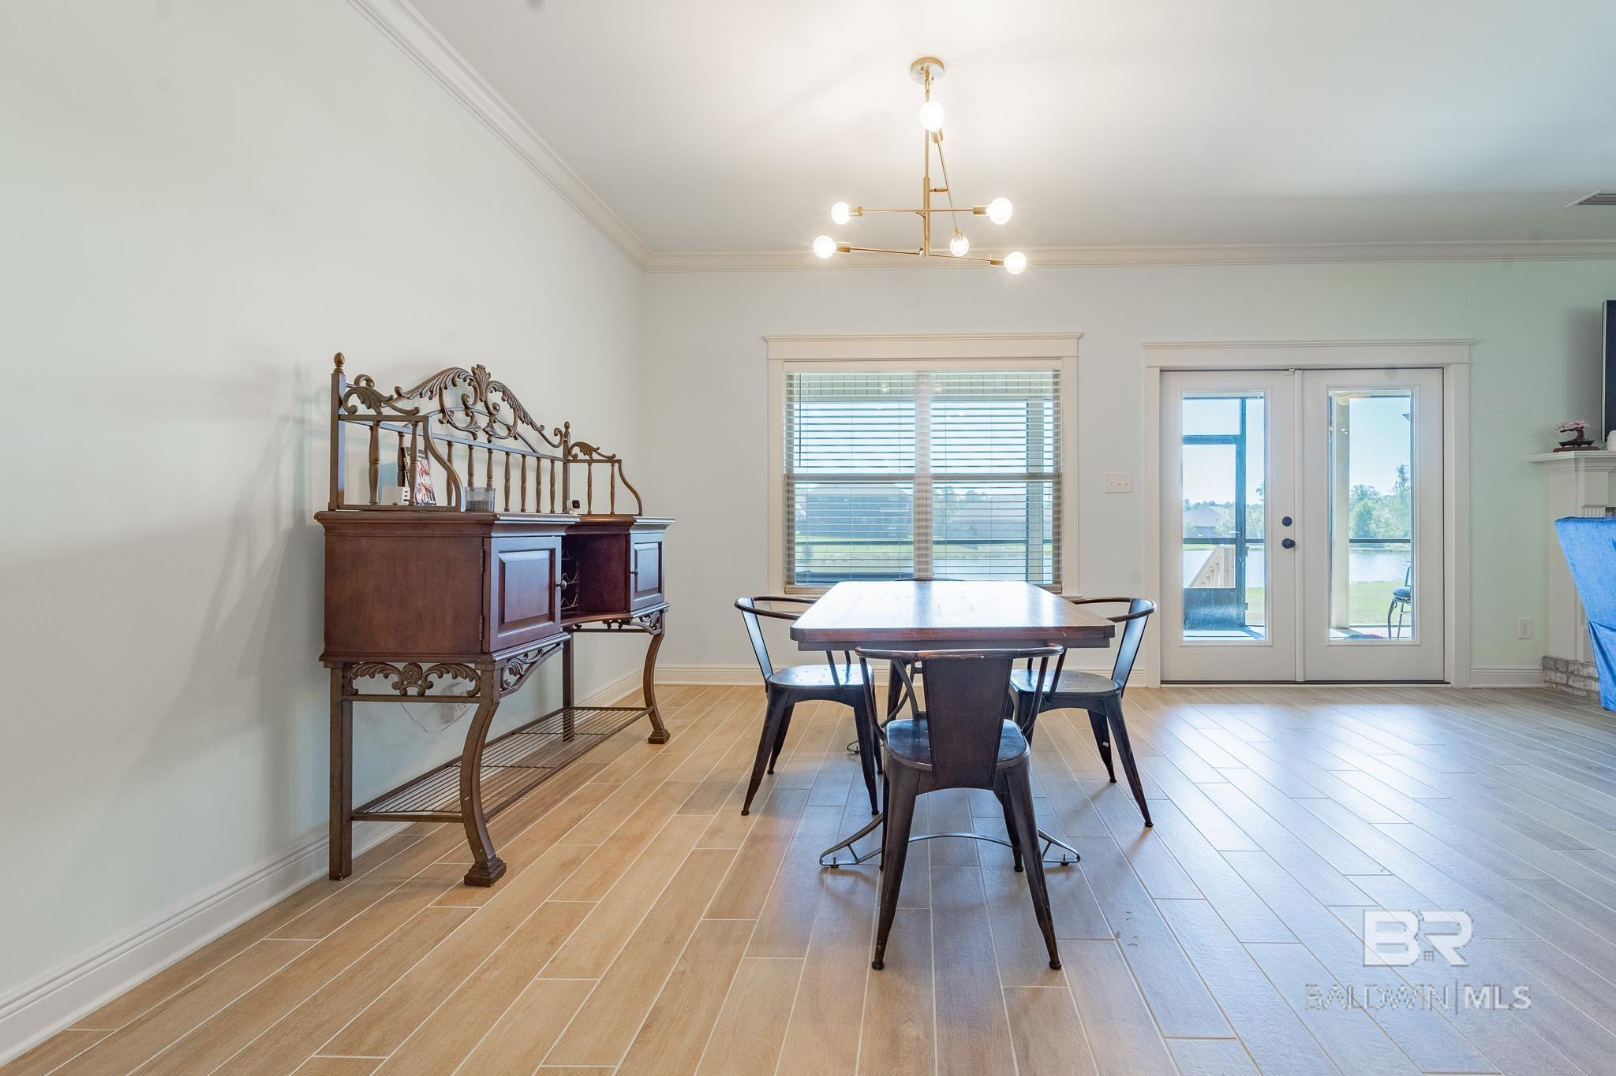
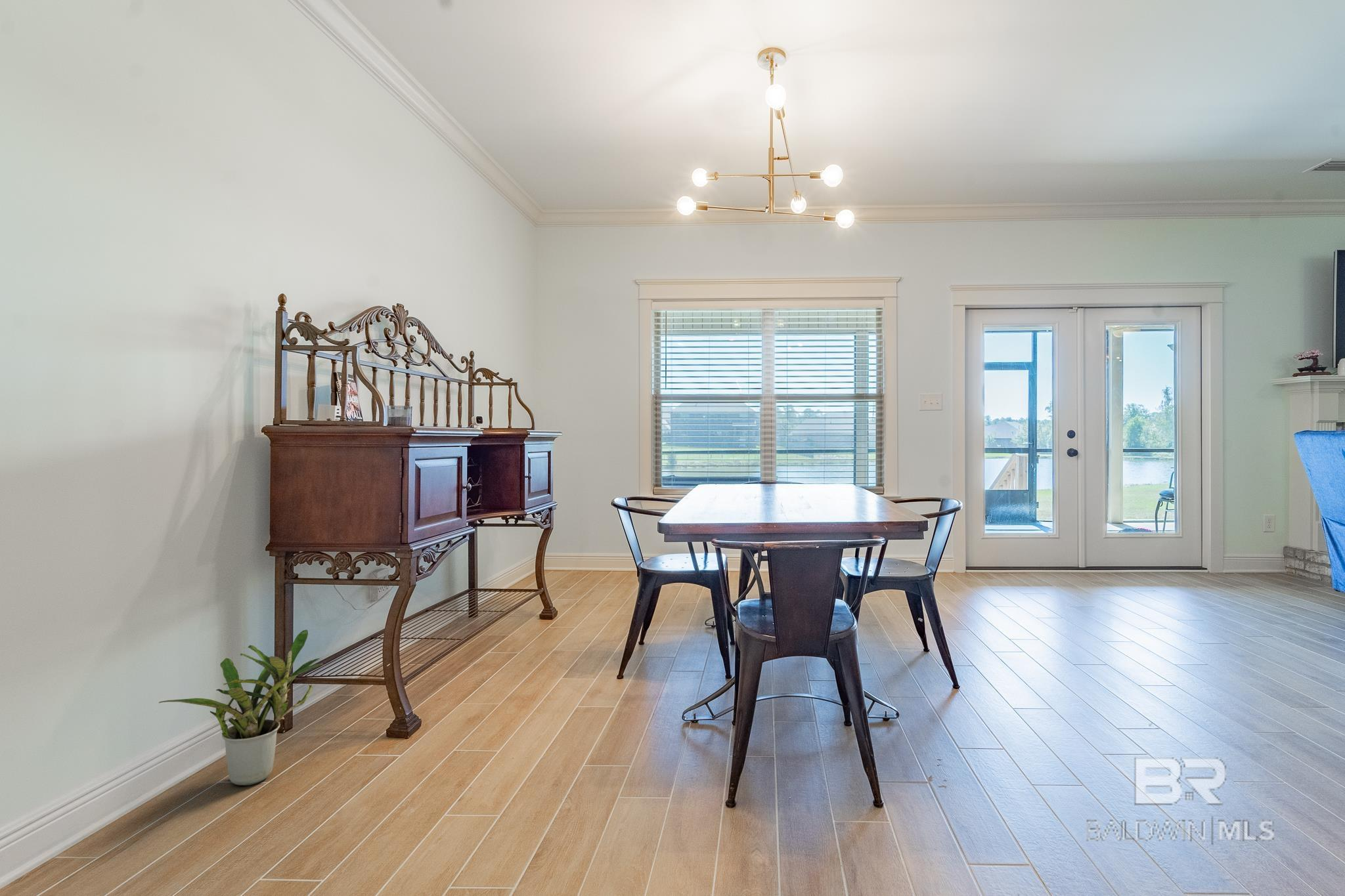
+ potted plant (265, 708)
